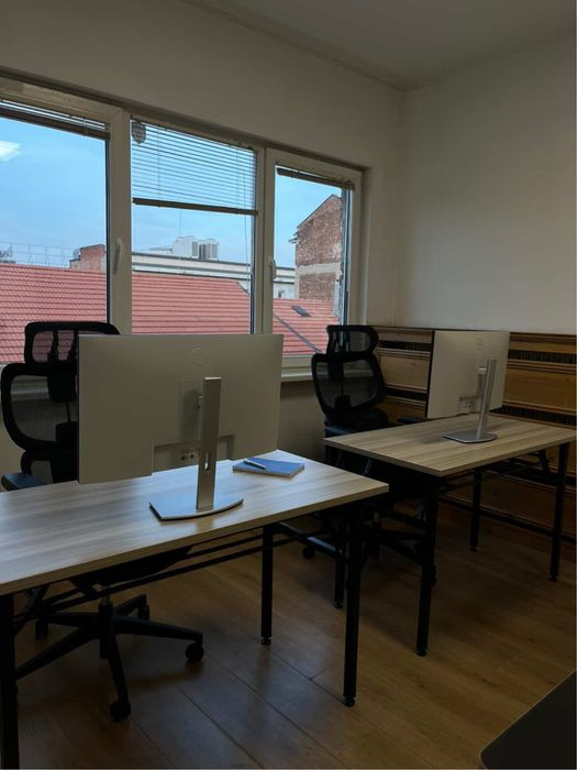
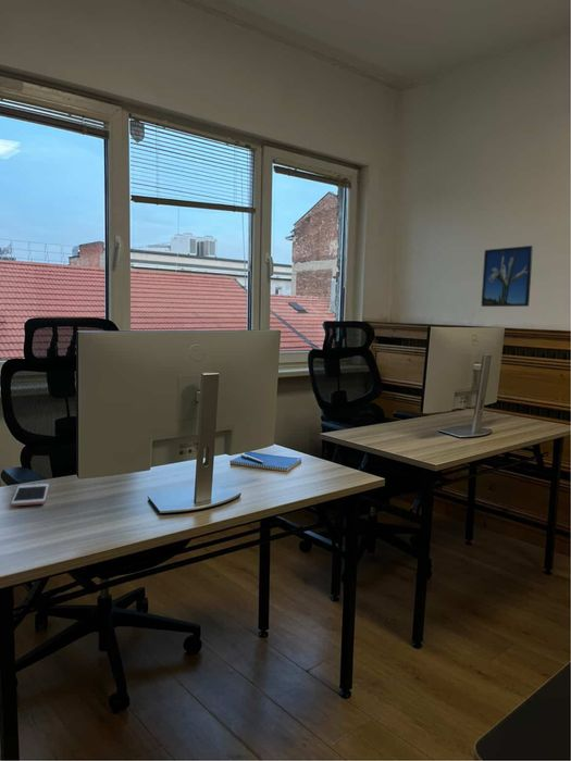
+ cell phone (30, 494)
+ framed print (506, 277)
